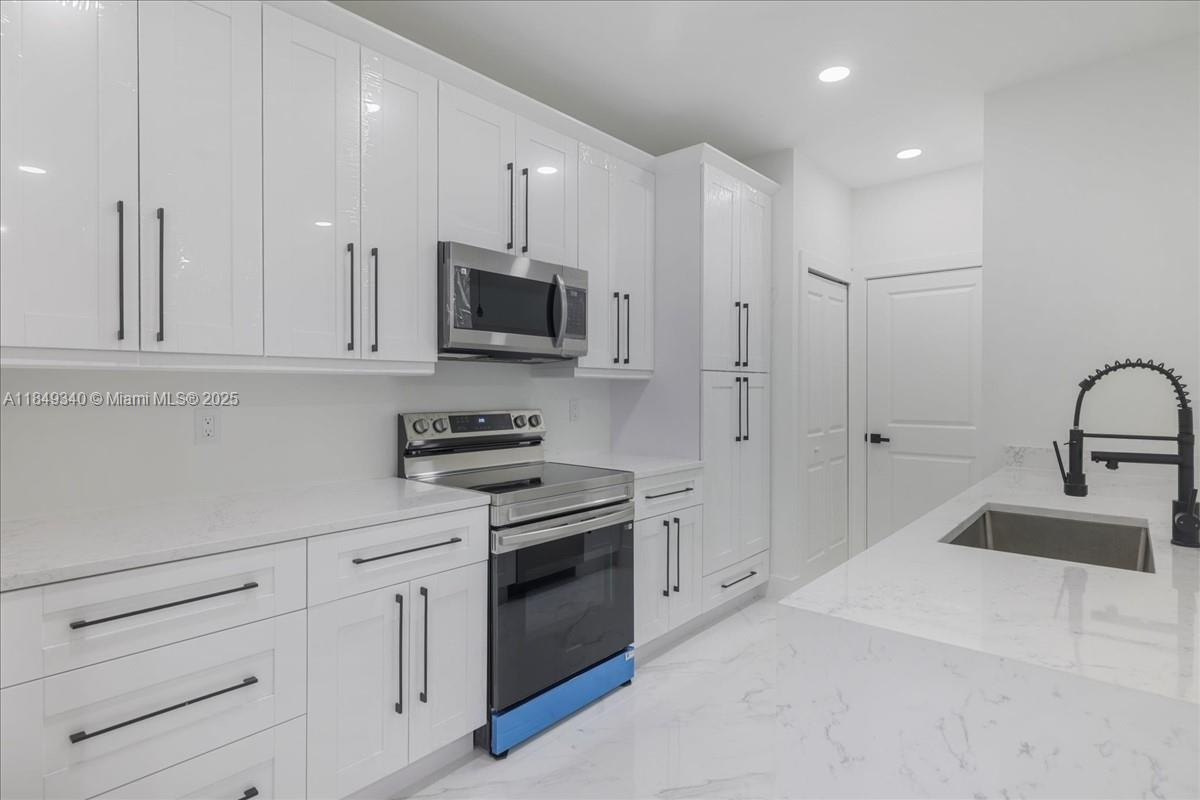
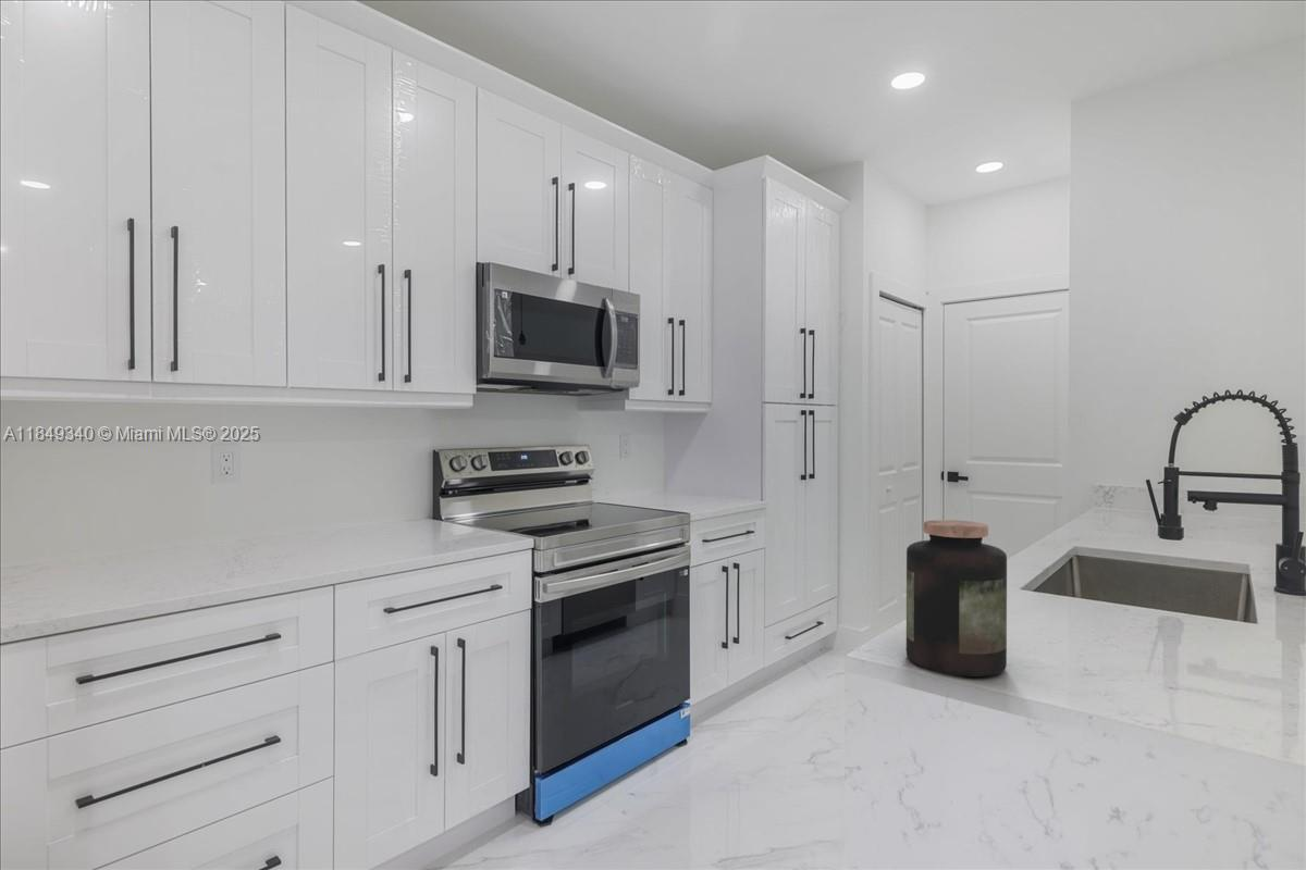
+ jar (954, 592)
